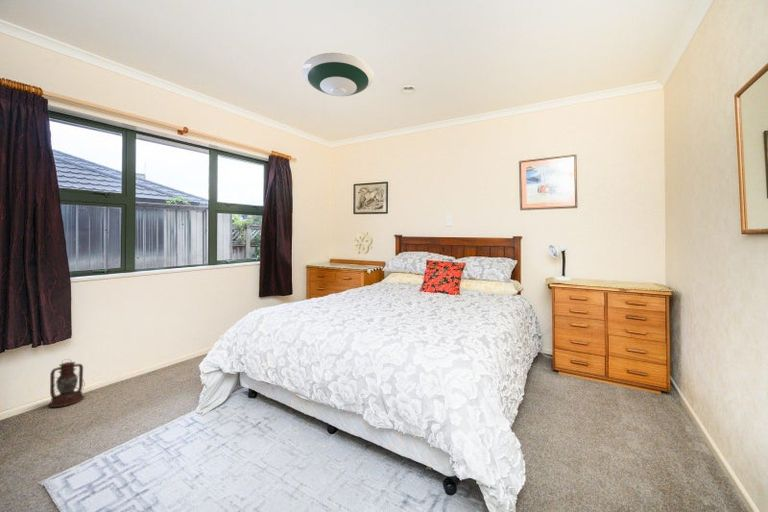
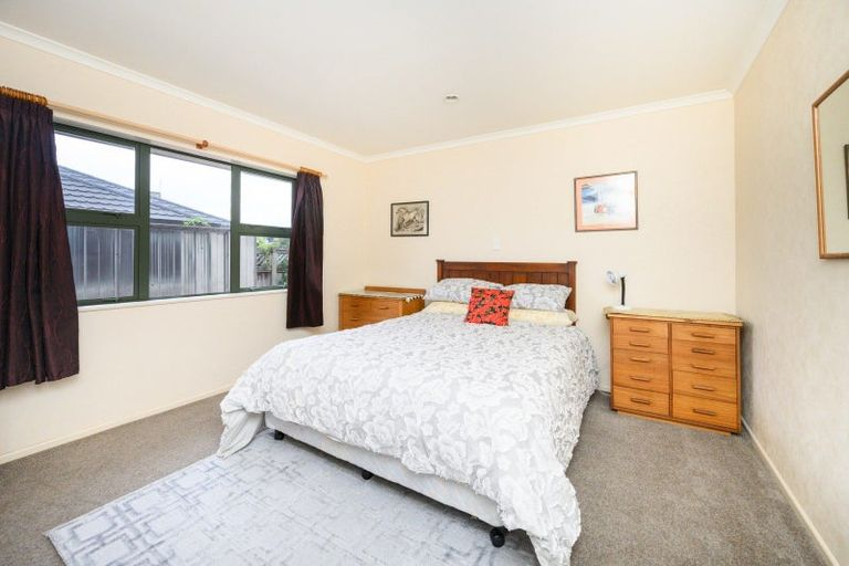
- lantern (67, 380)
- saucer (338, 84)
- wall ornament (361, 244)
